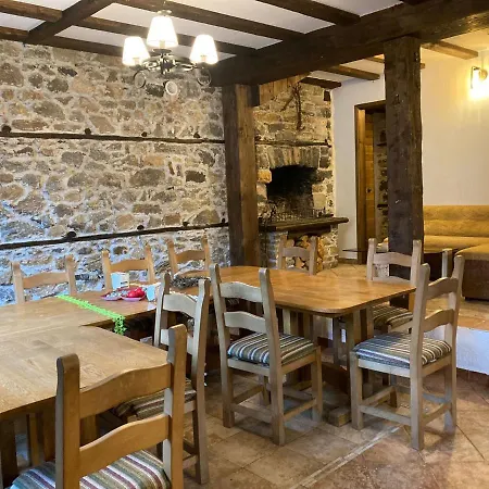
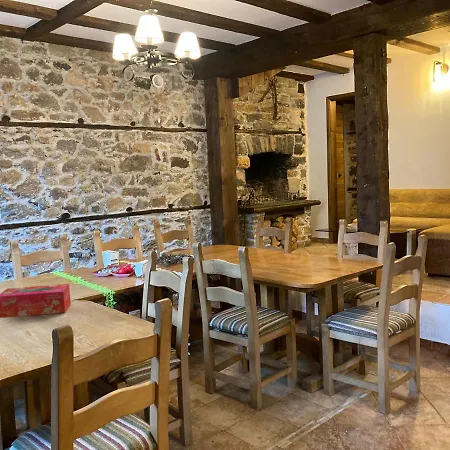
+ tissue box (35, 300)
